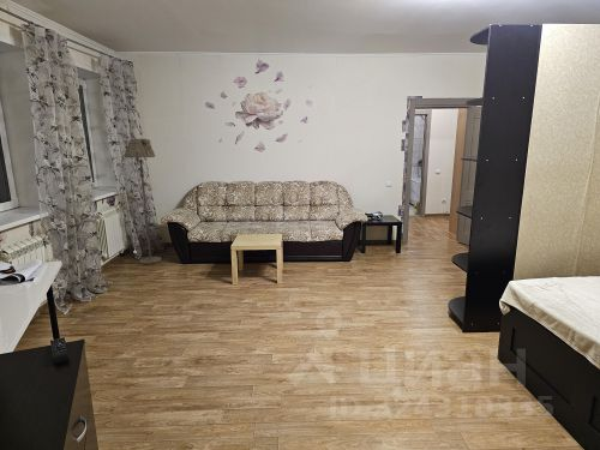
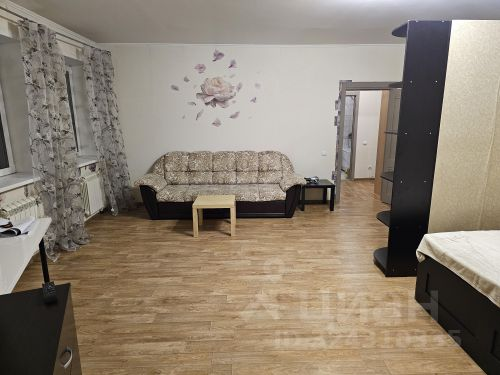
- floor lamp (144, 202)
